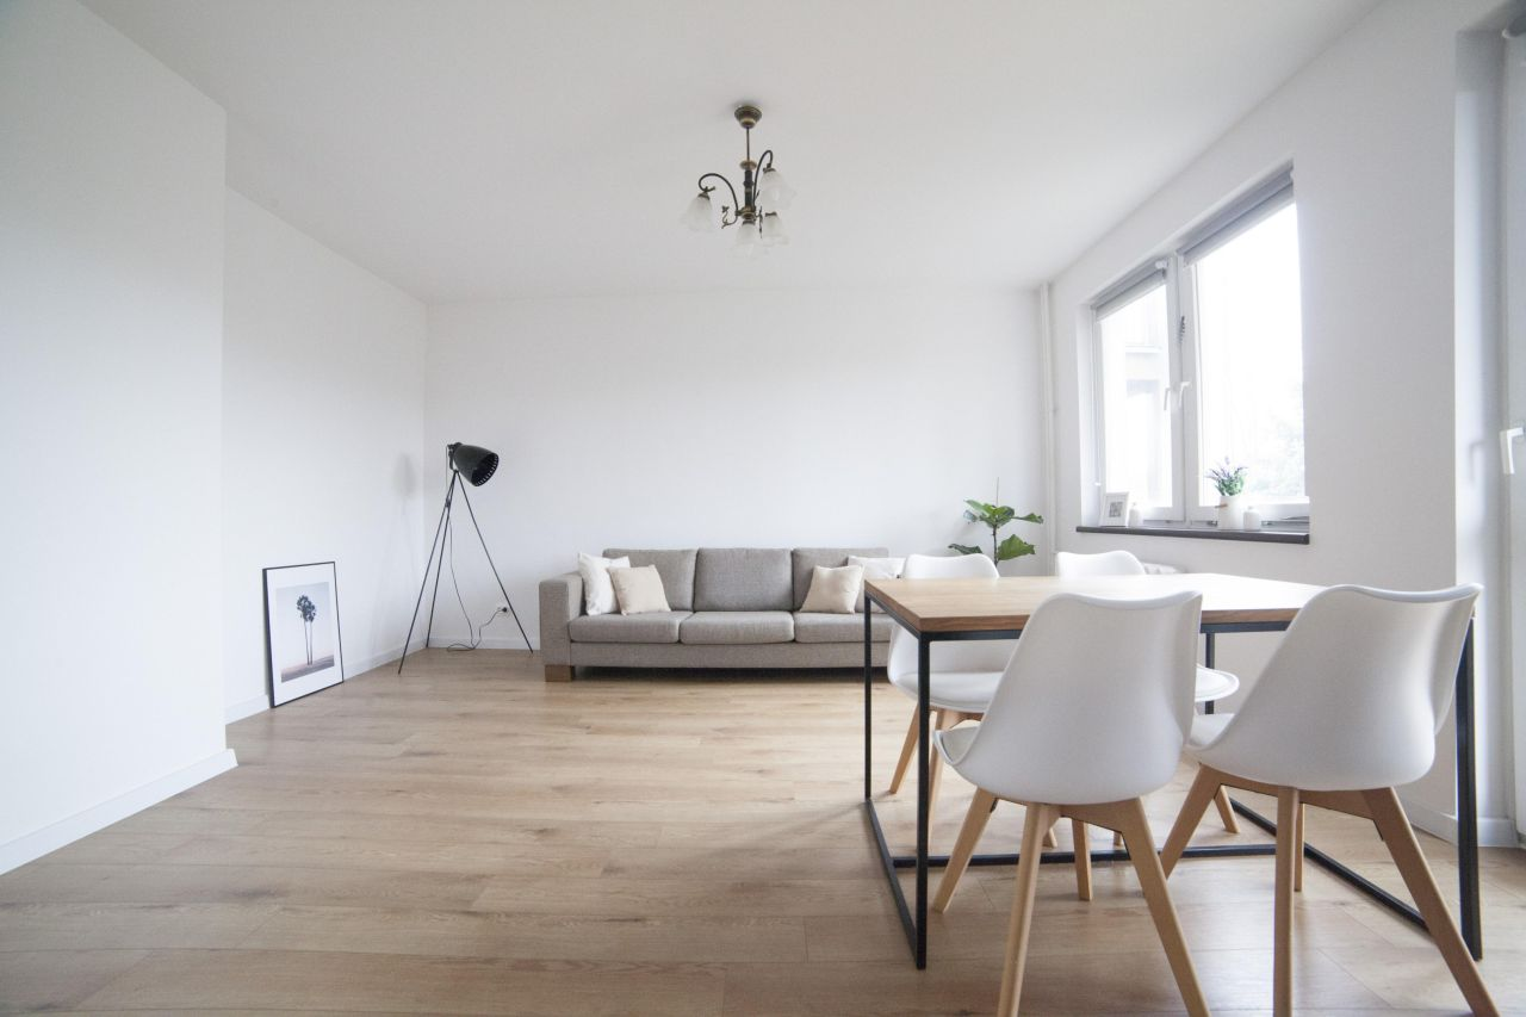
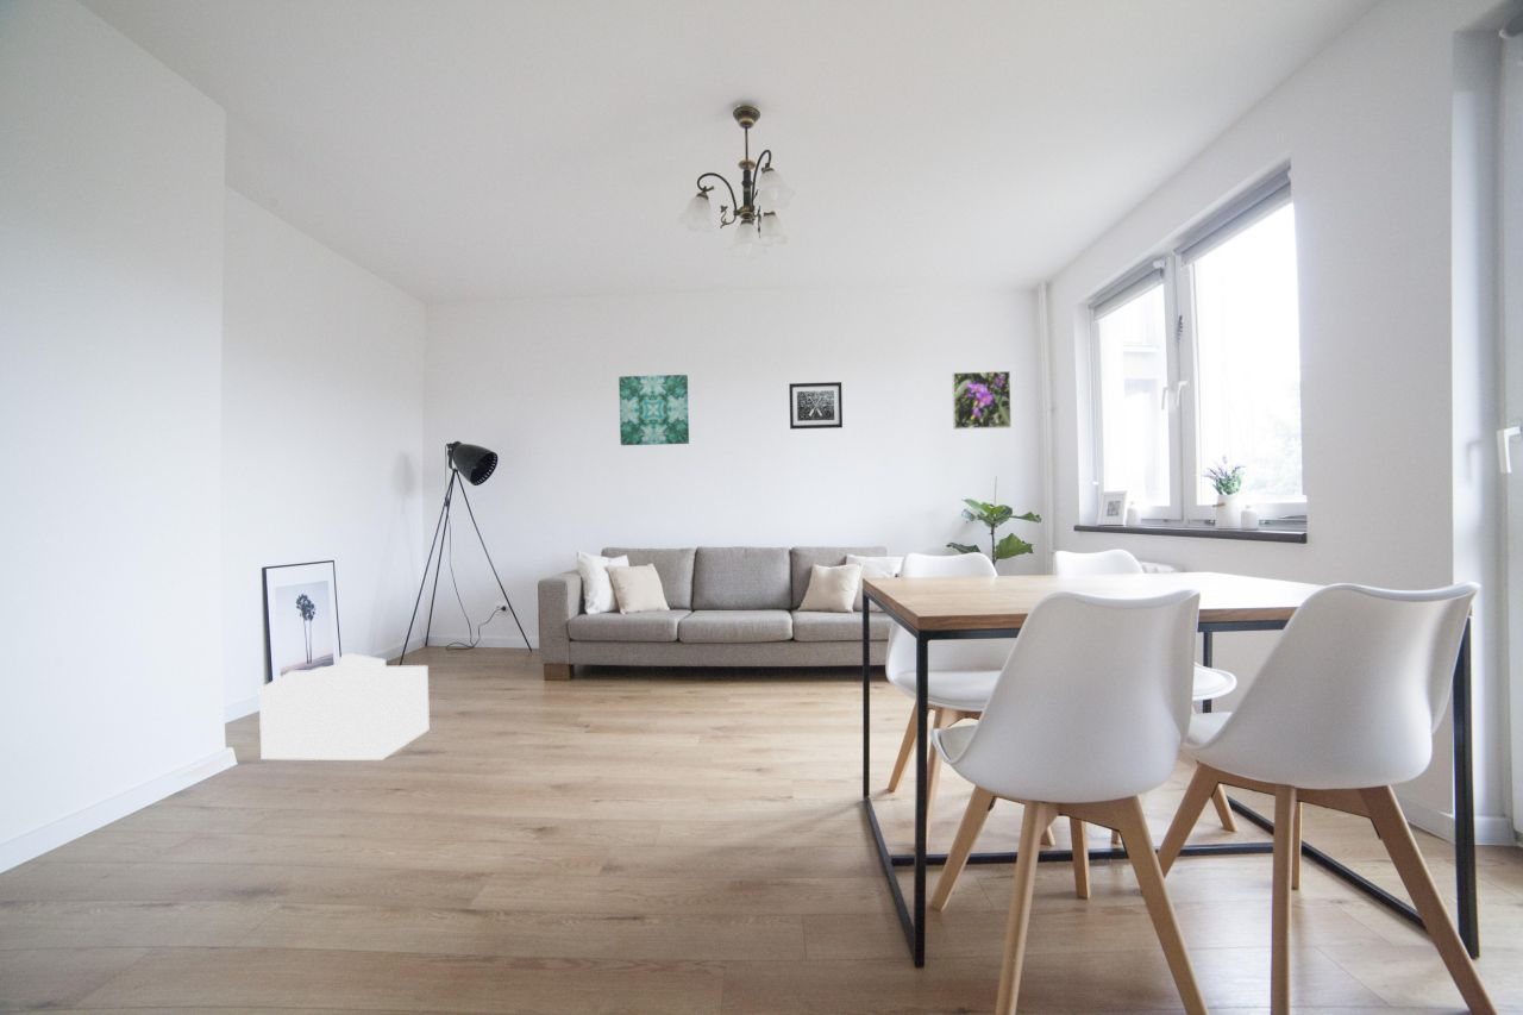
+ storage bin (349, 702)
+ wall art (653, 409)
+ wall art (815, 405)
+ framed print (980, 400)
